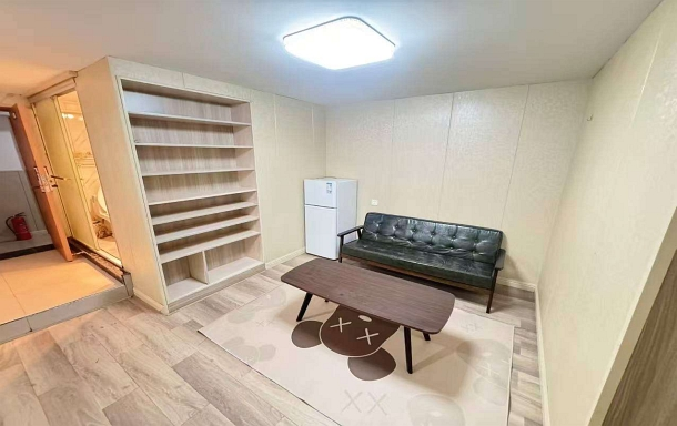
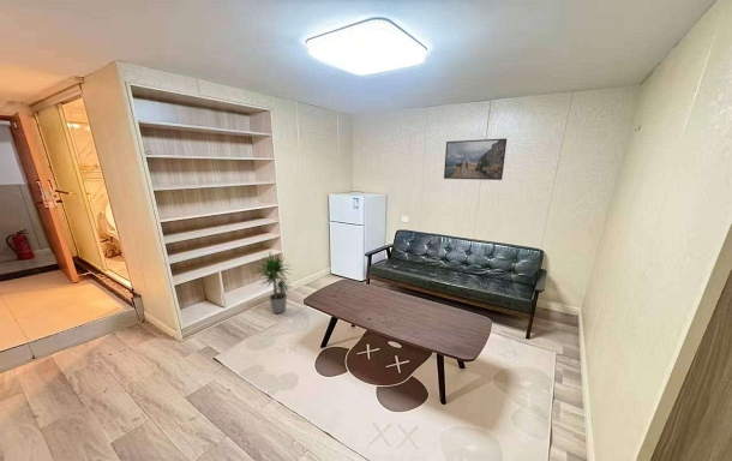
+ potted plant (274, 282)
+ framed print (473, 160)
